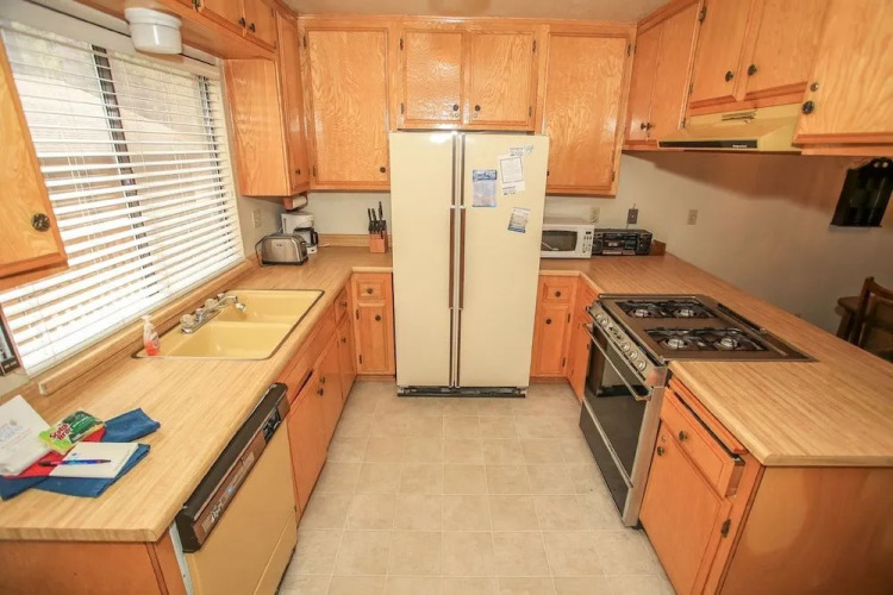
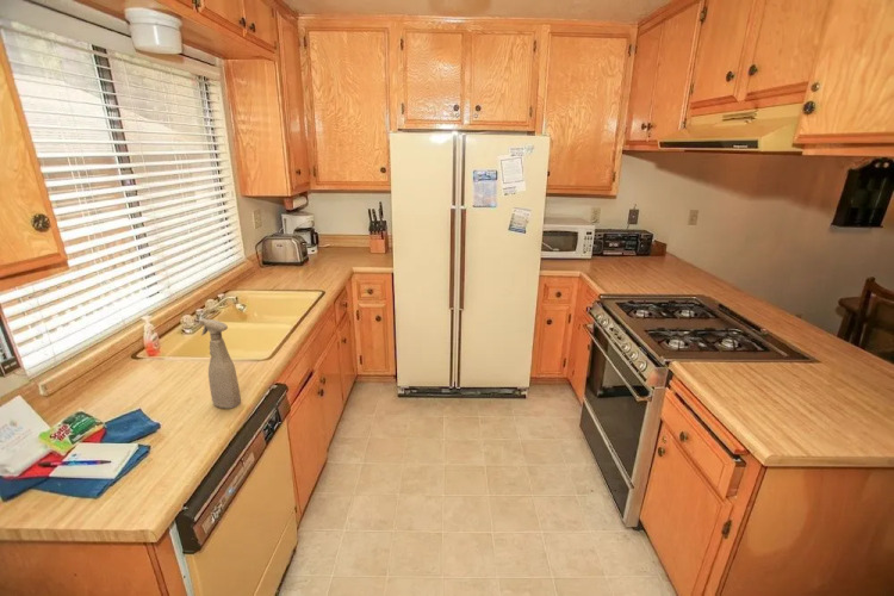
+ spray bottle (221, 362)
